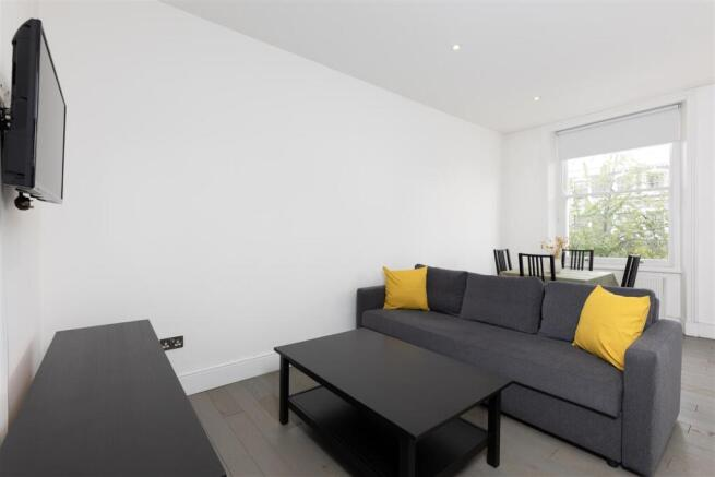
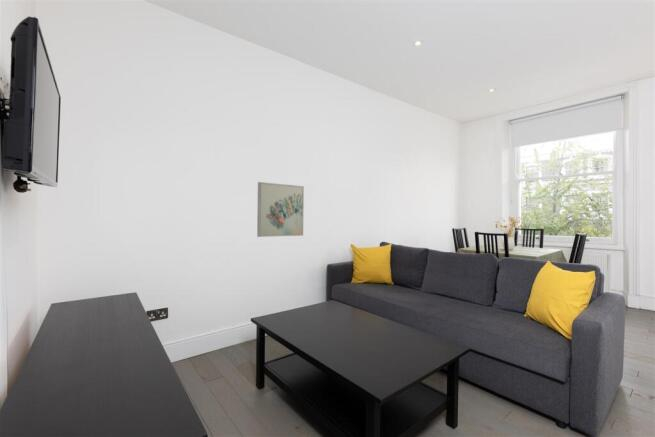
+ wall art (281, 210)
